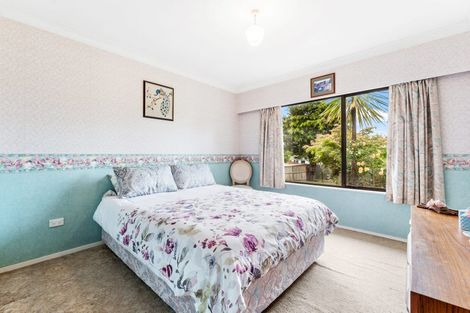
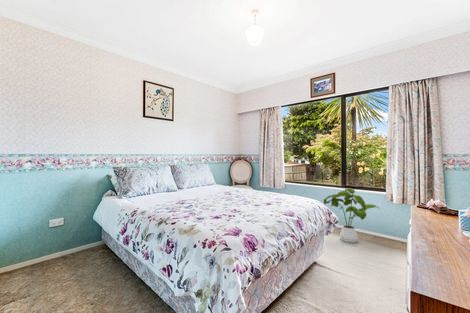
+ house plant (353, 215)
